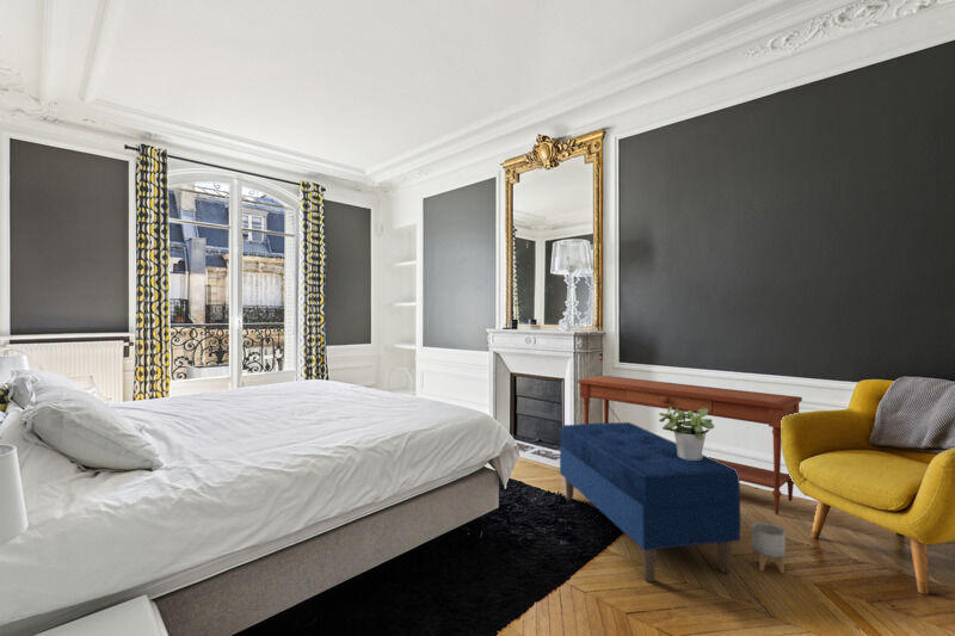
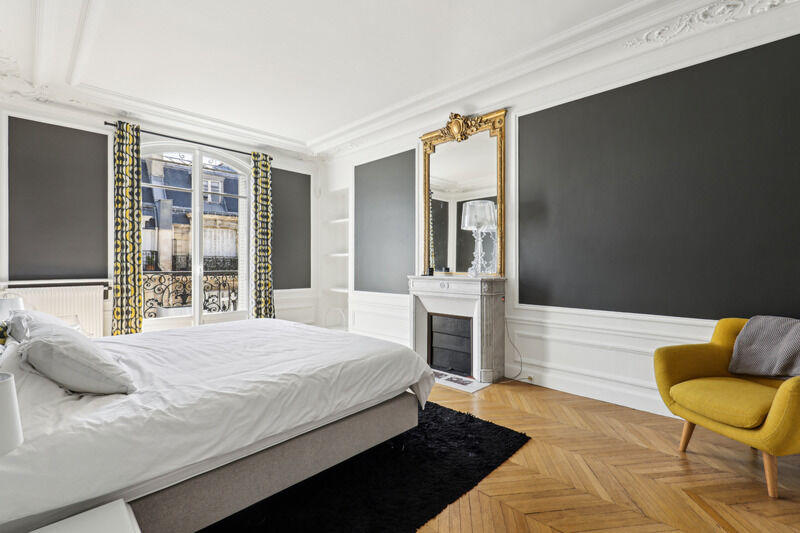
- planter (768, 548)
- potted plant (686, 432)
- console table (680, 410)
- bench (634, 486)
